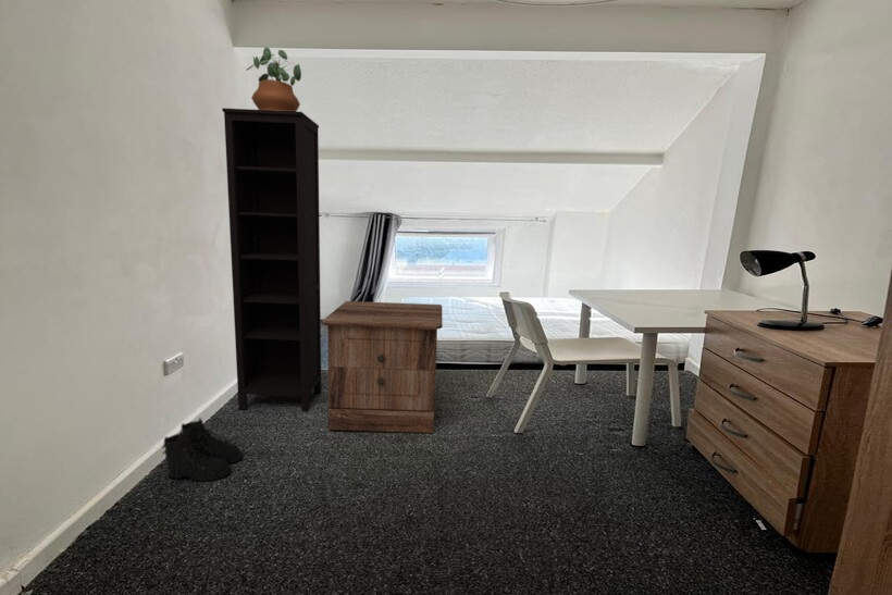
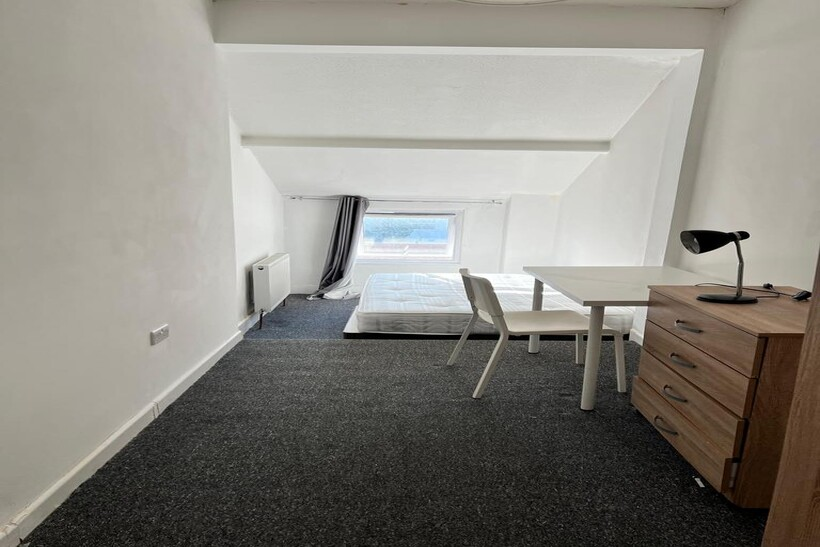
- potted plant (273, 83)
- boots (203, 446)
- bookcase (277, 266)
- nightstand (387, 363)
